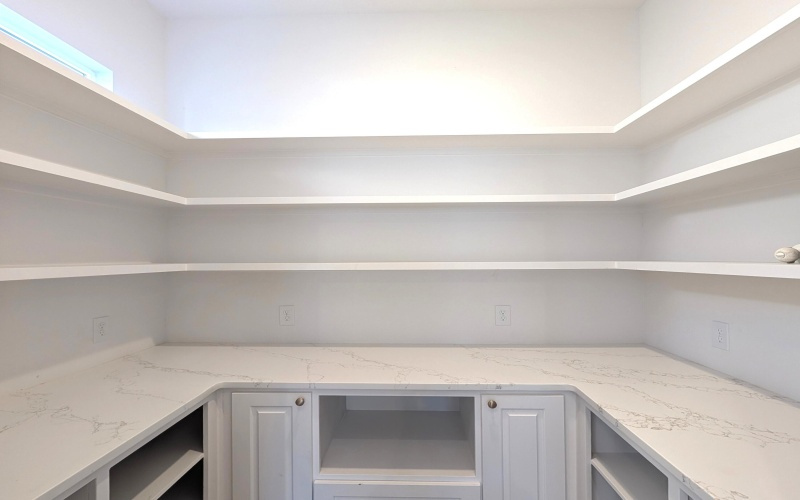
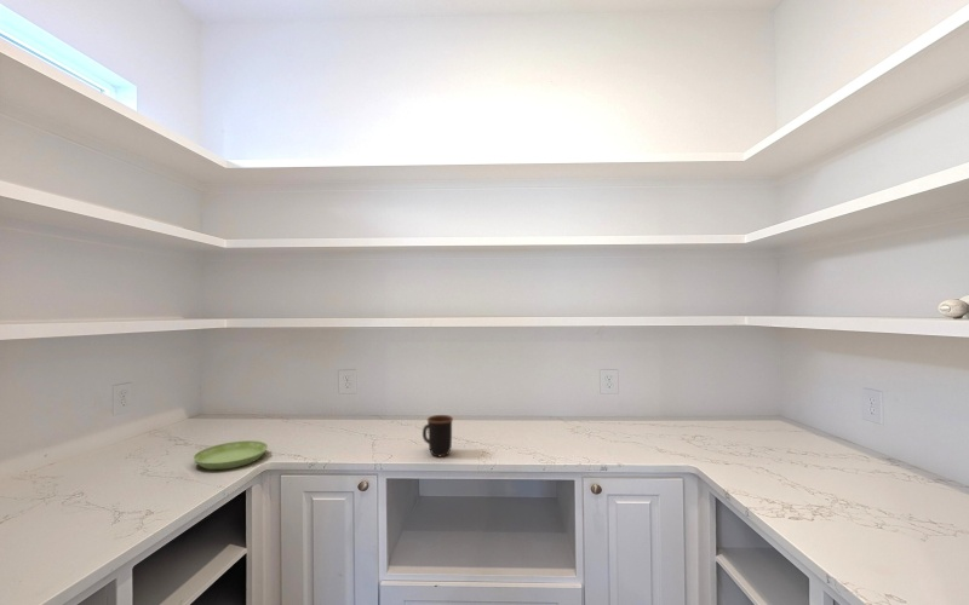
+ mug (436, 434)
+ saucer (231, 455)
